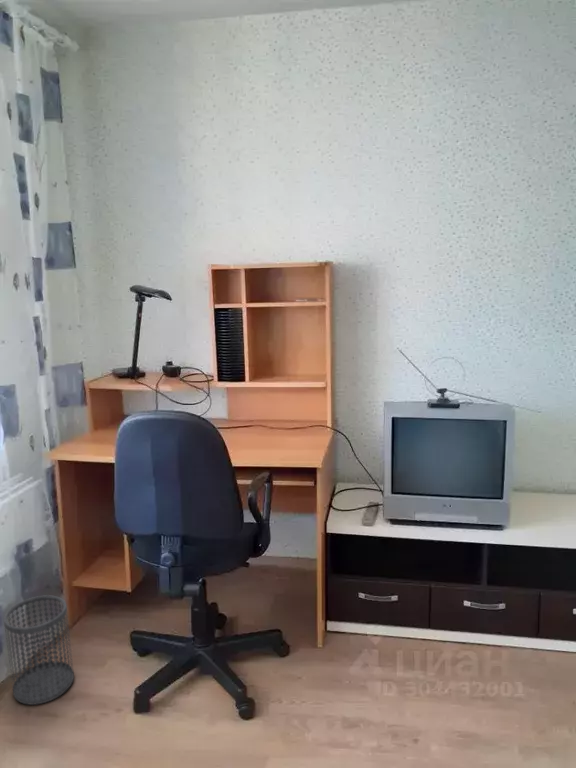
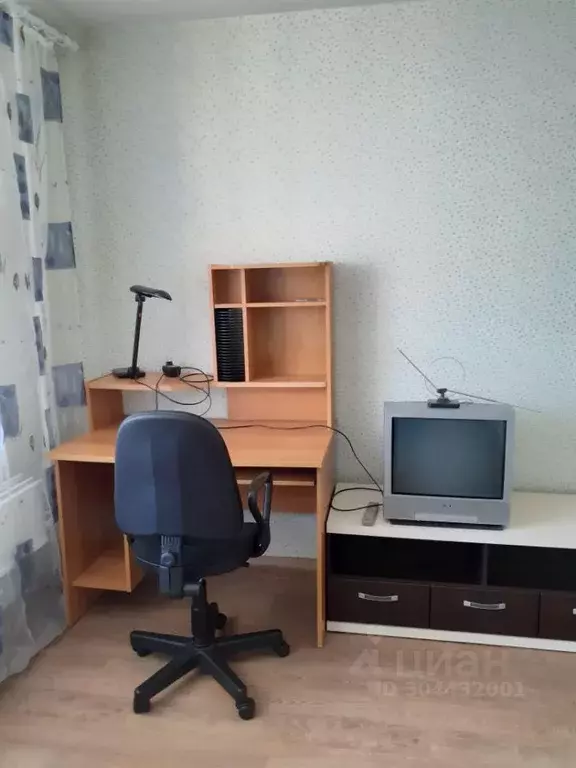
- wastebasket (39, 648)
